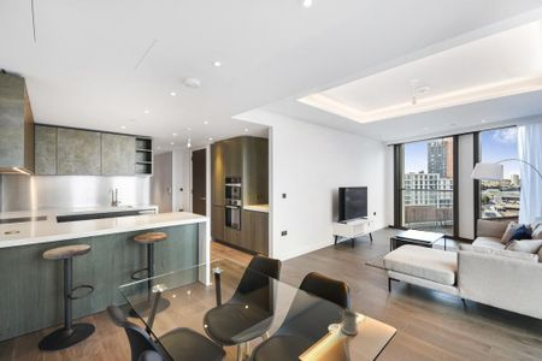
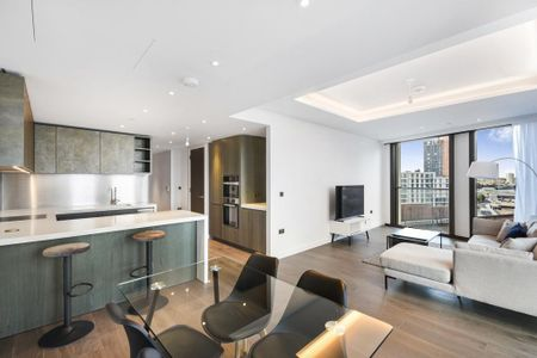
- mug (353, 320)
